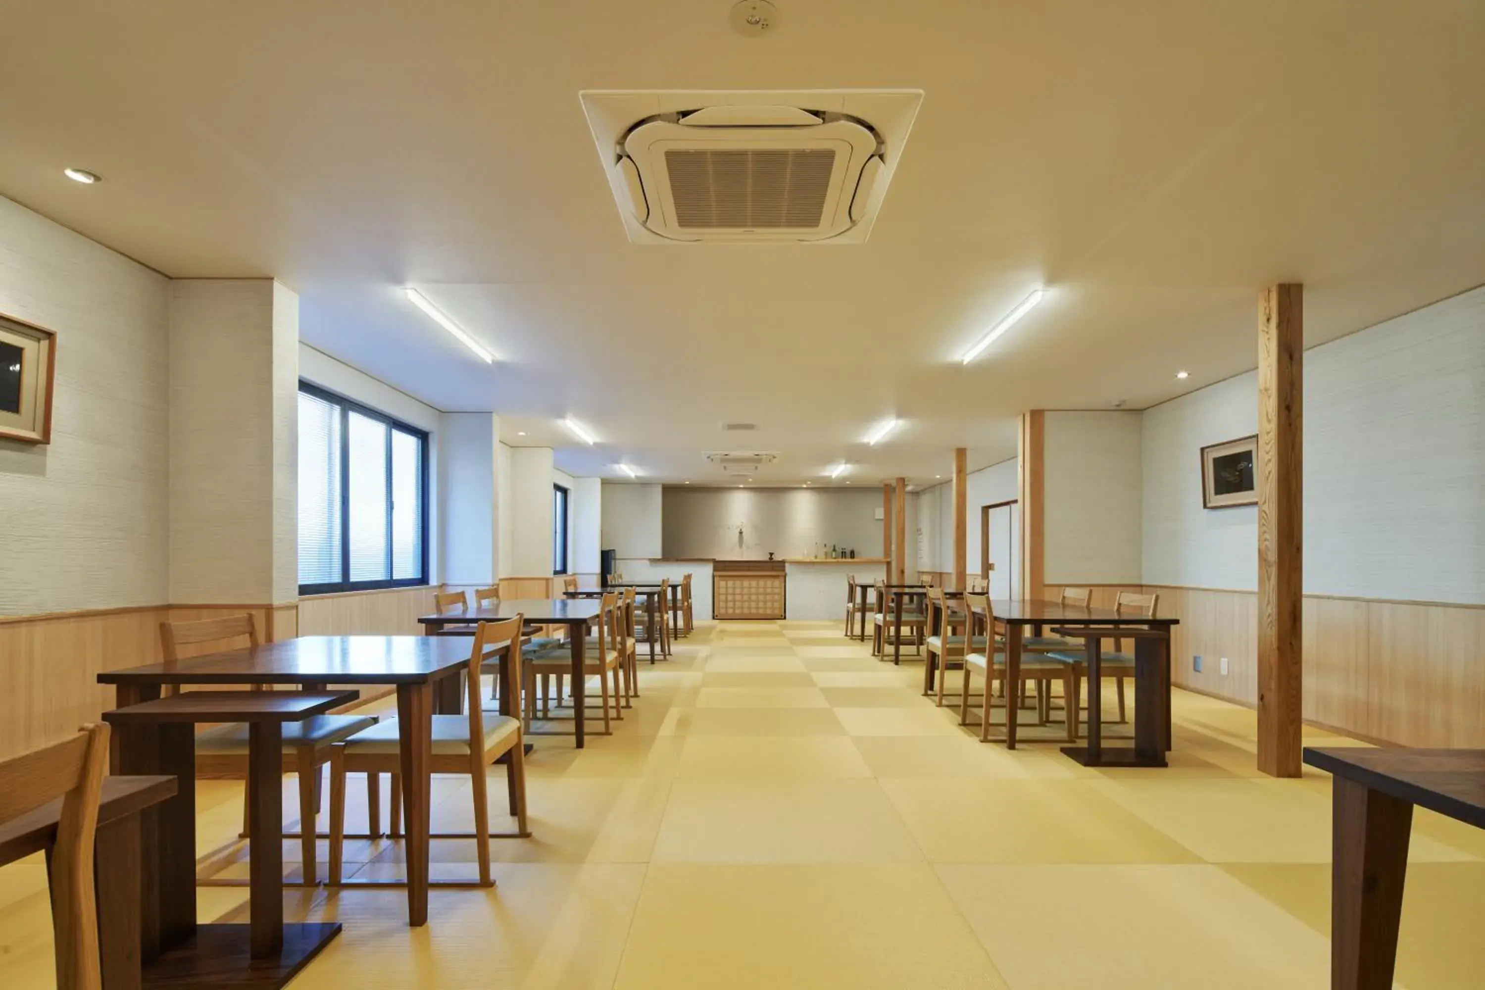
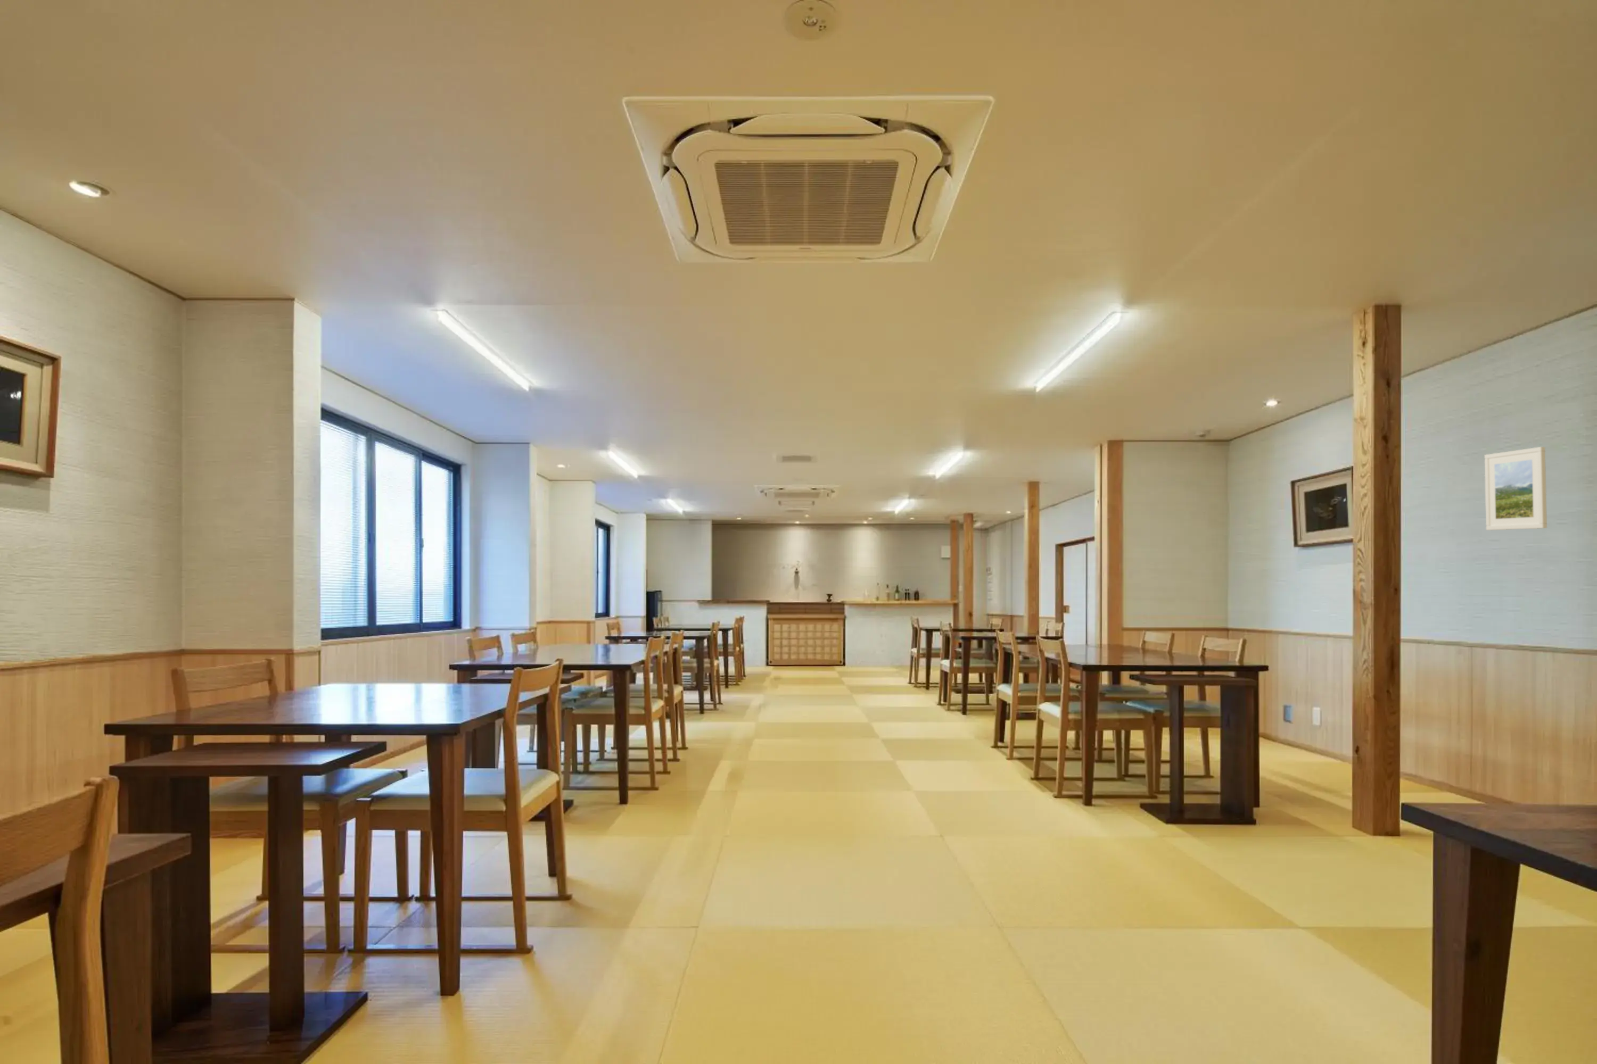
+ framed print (1514, 490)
